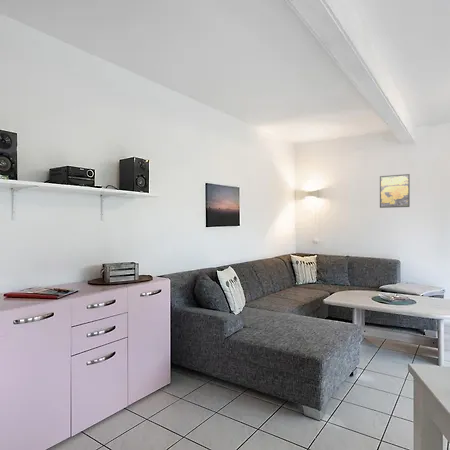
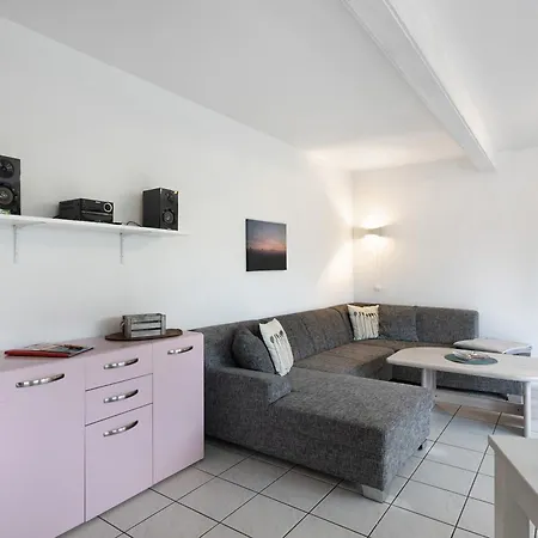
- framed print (394, 191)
